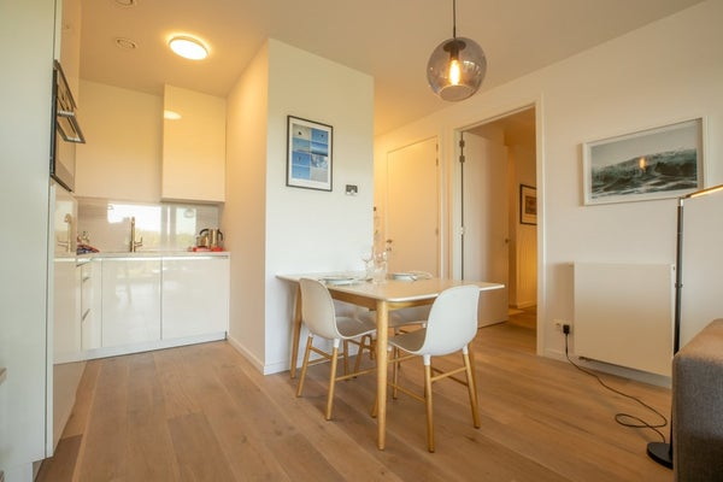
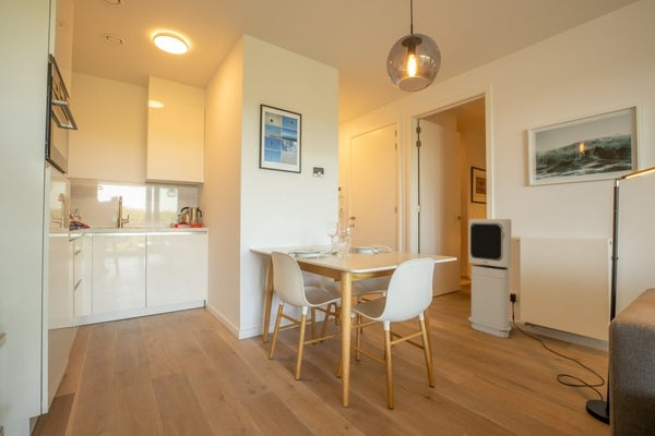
+ air purifier (495, 274)
